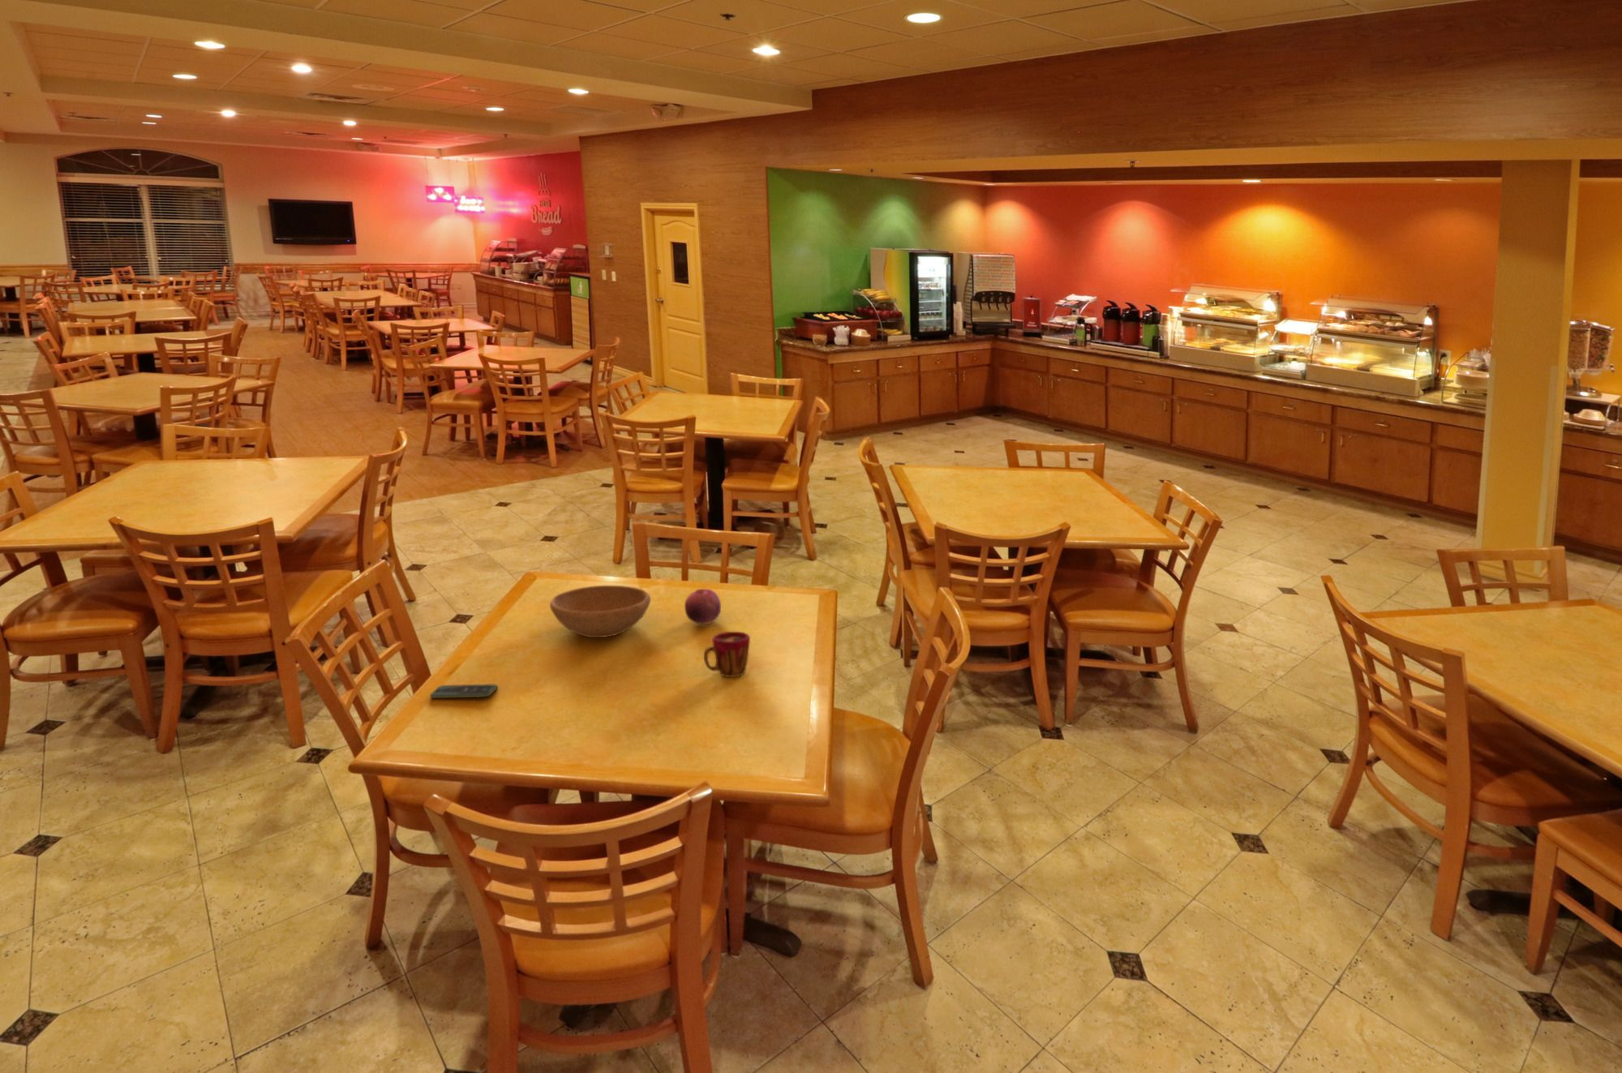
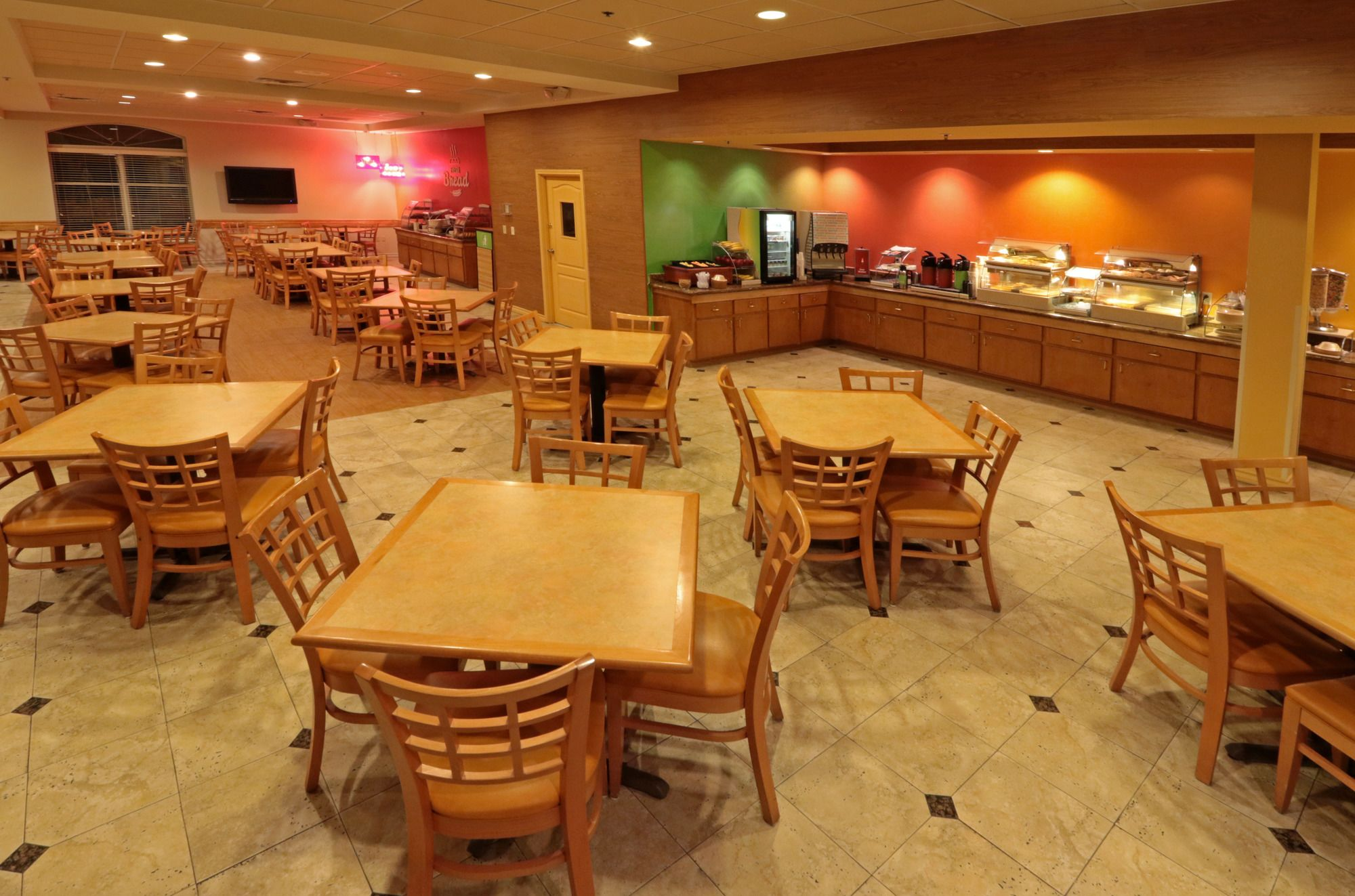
- fruit (703, 606)
- cup (727, 655)
- bowl (602, 613)
- smartphone (464, 691)
